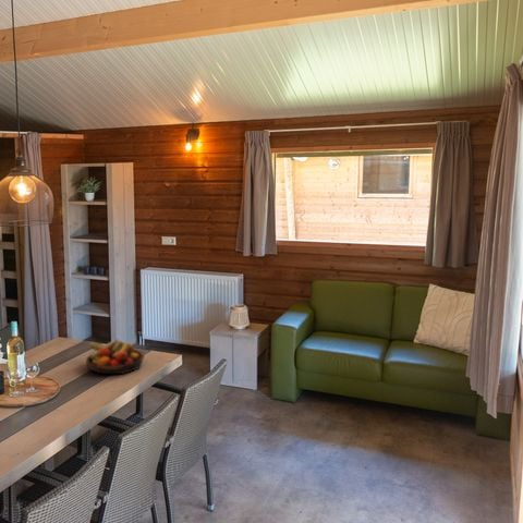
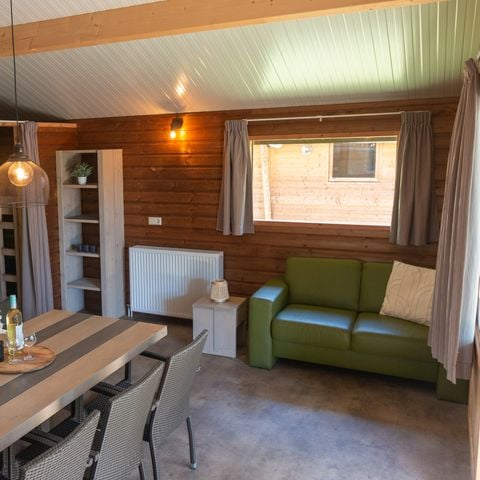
- fruit bowl (114, 354)
